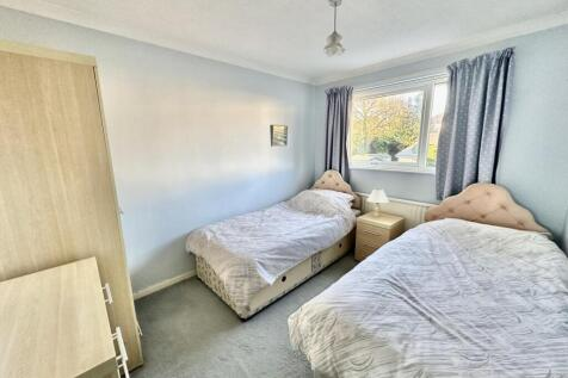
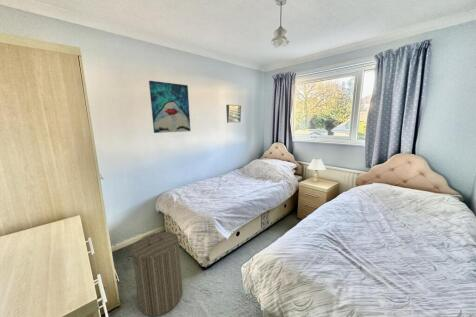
+ laundry hamper (158, 266)
+ wall art (171, 108)
